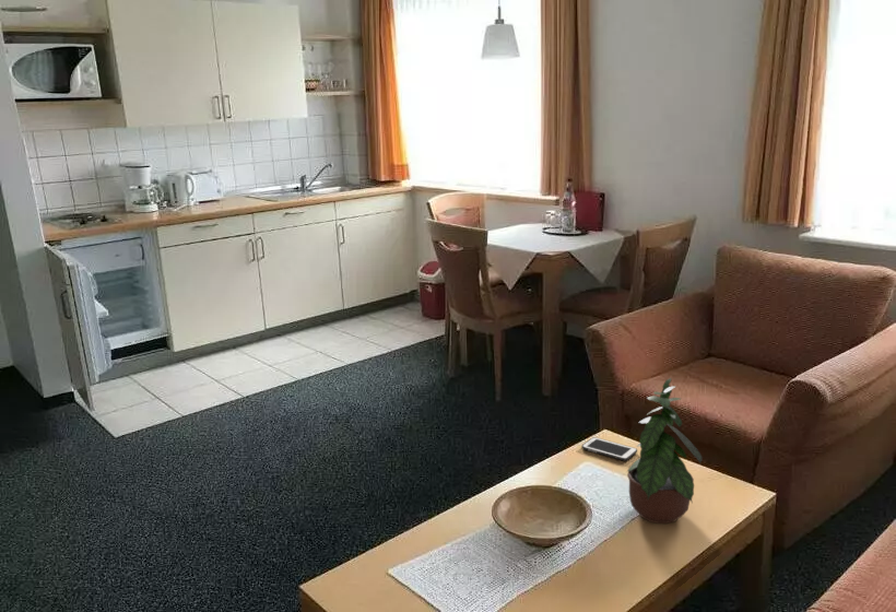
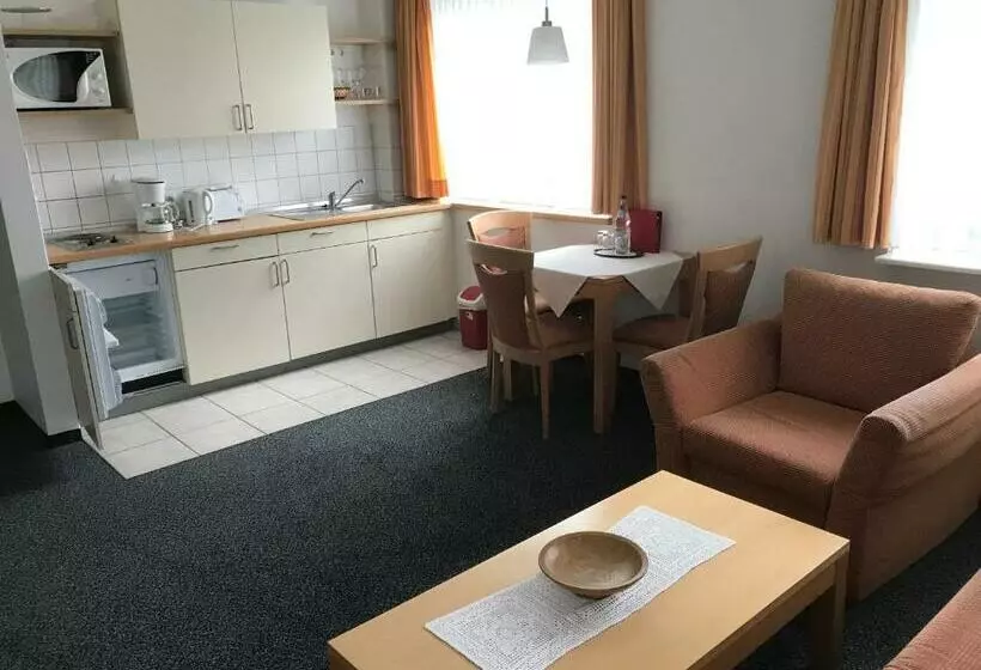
- potted plant (665, 448)
- cell phone (609, 448)
